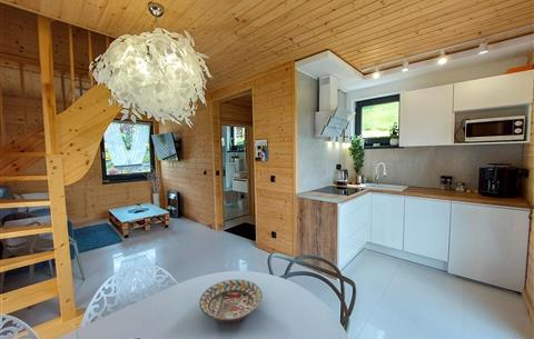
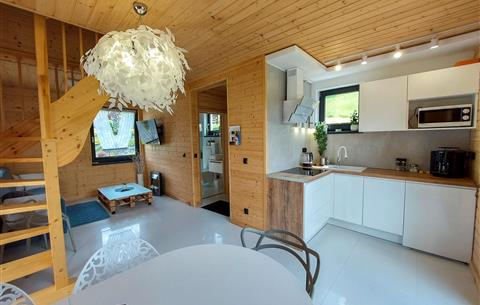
- decorative bowl (231, 303)
